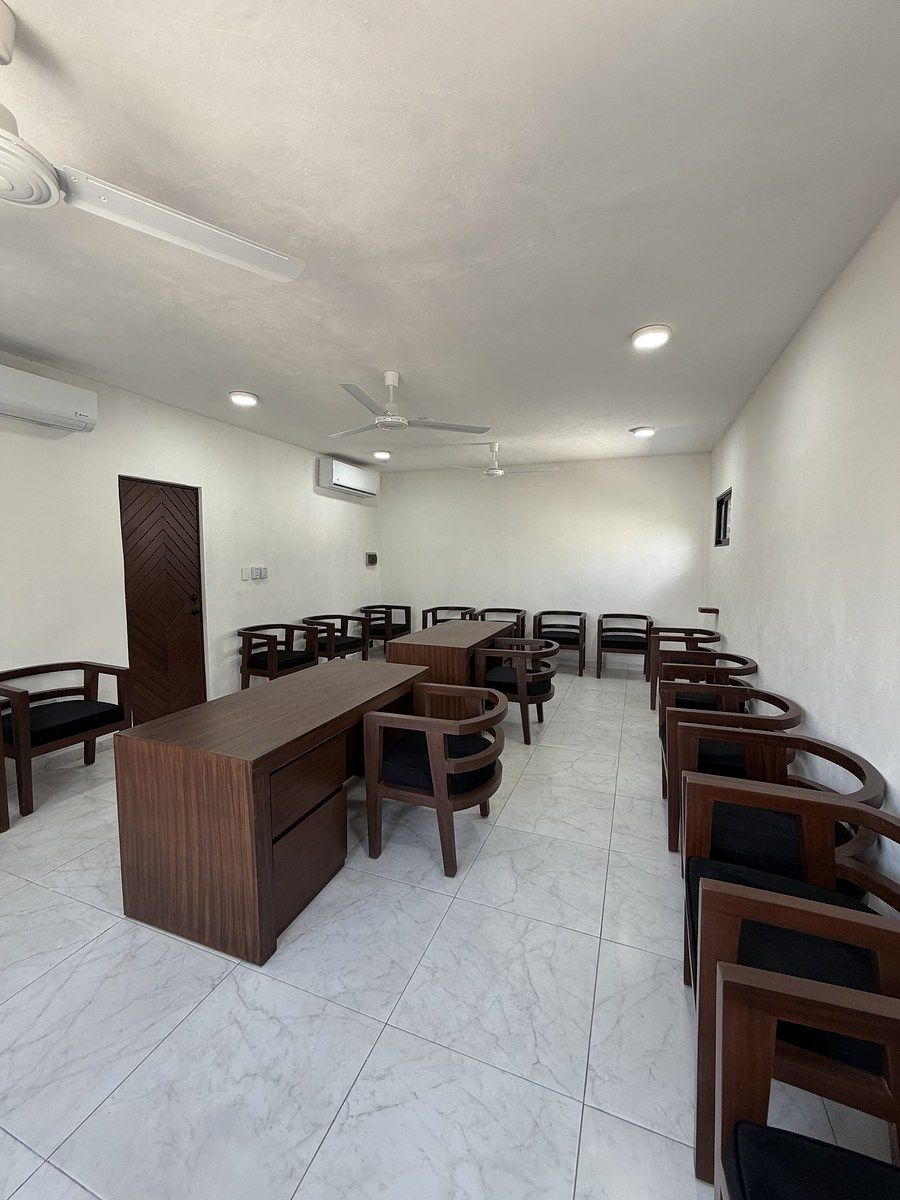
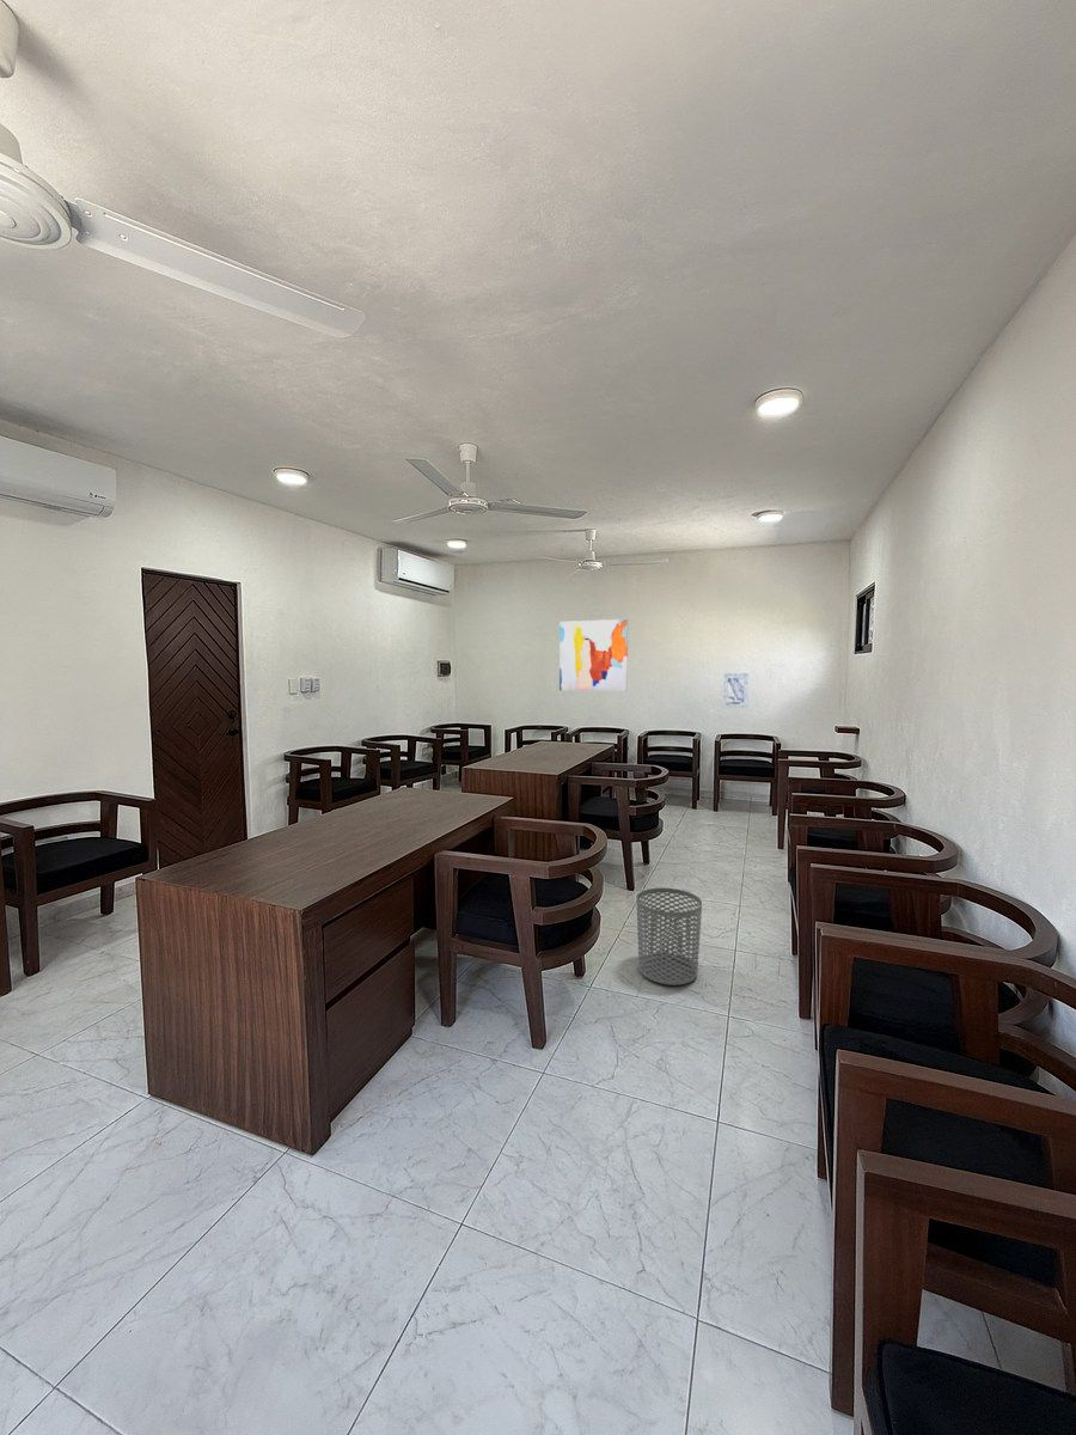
+ wall art (592, 655)
+ wall art (735, 690)
+ waste bin (668, 935)
